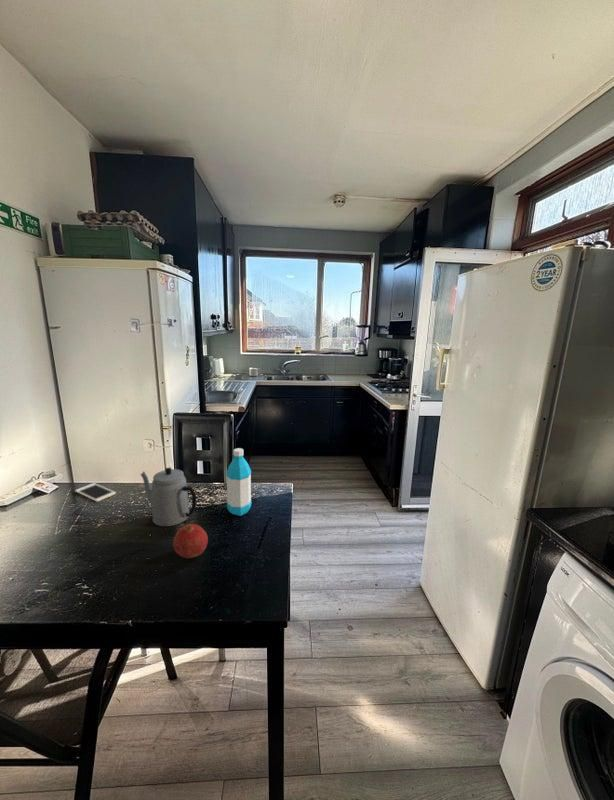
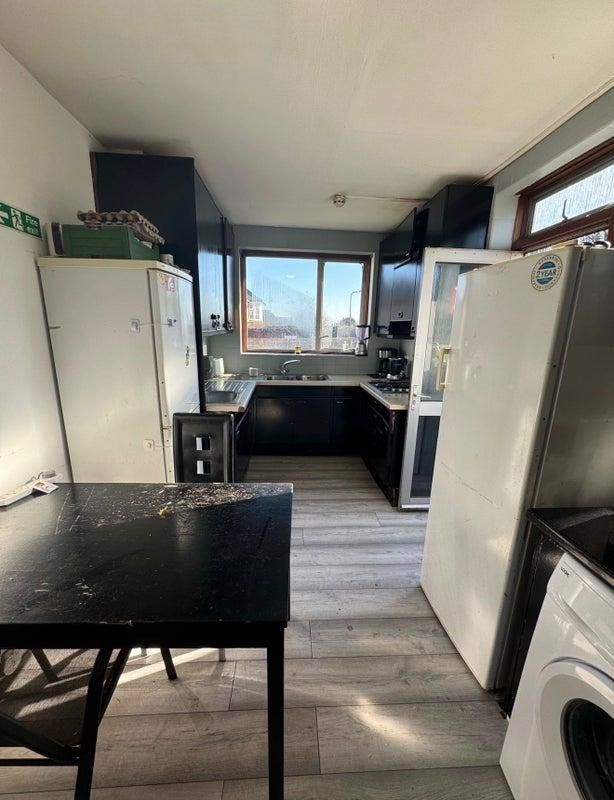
- teapot (167, 492)
- fruit (190, 540)
- cell phone (95, 492)
- water bottle (238, 481)
